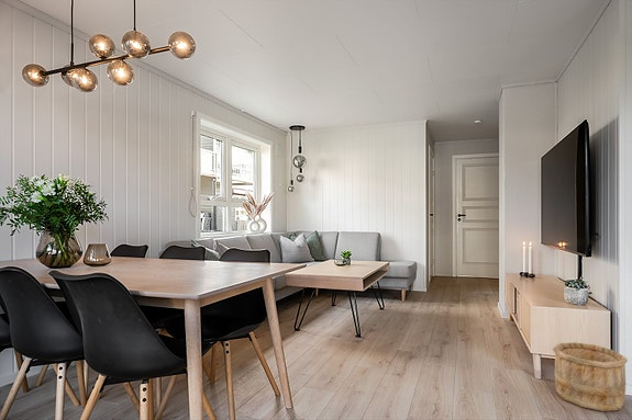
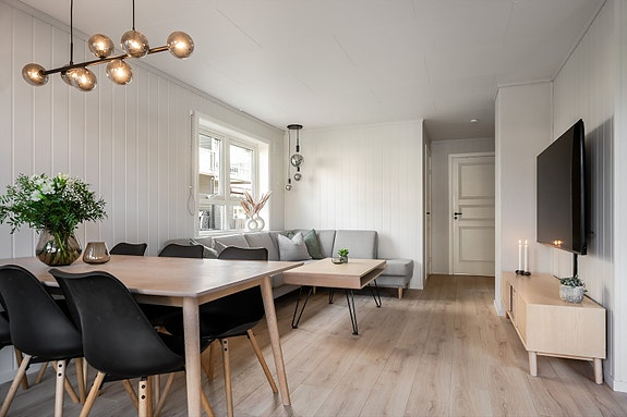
- wooden bucket (588, 375)
